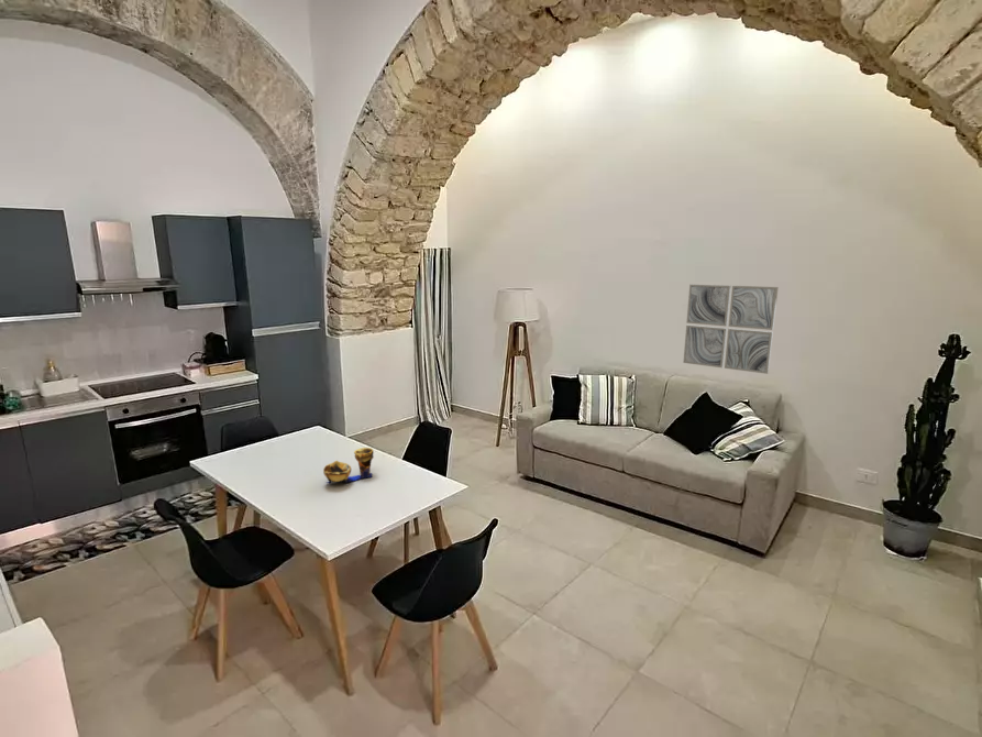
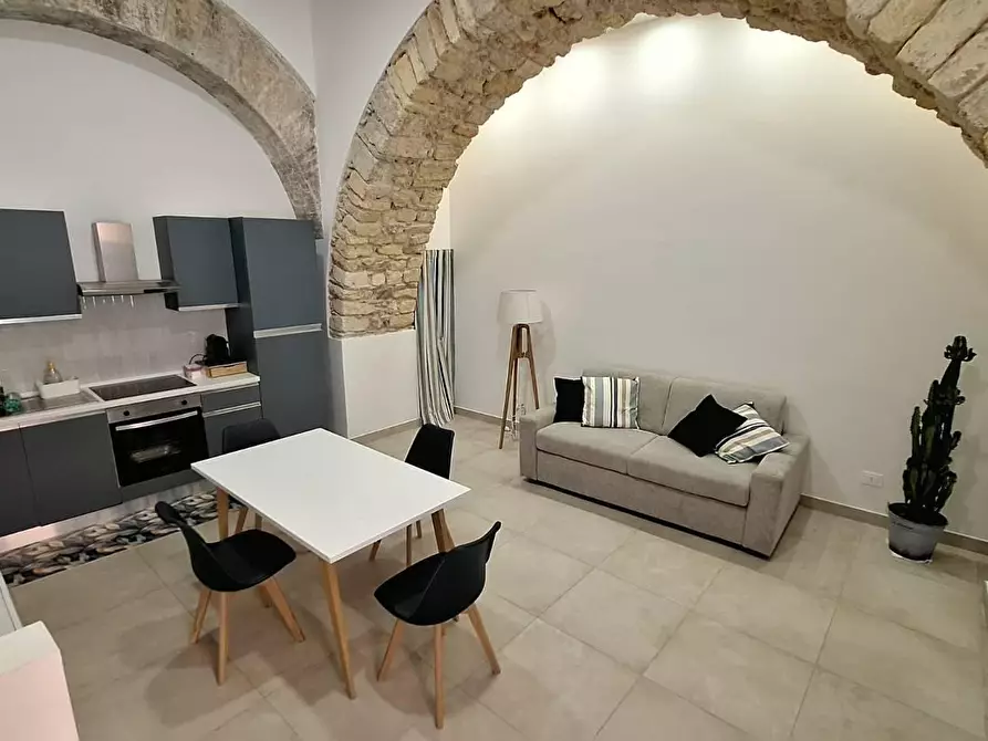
- decorative bowl (350, 468)
- wall art (726, 328)
